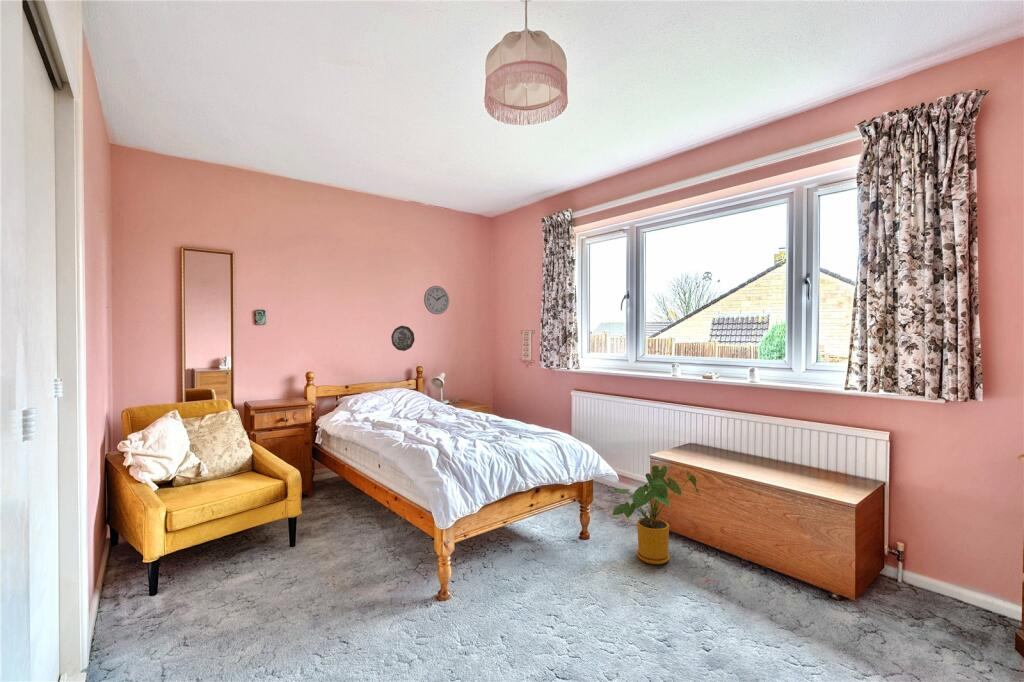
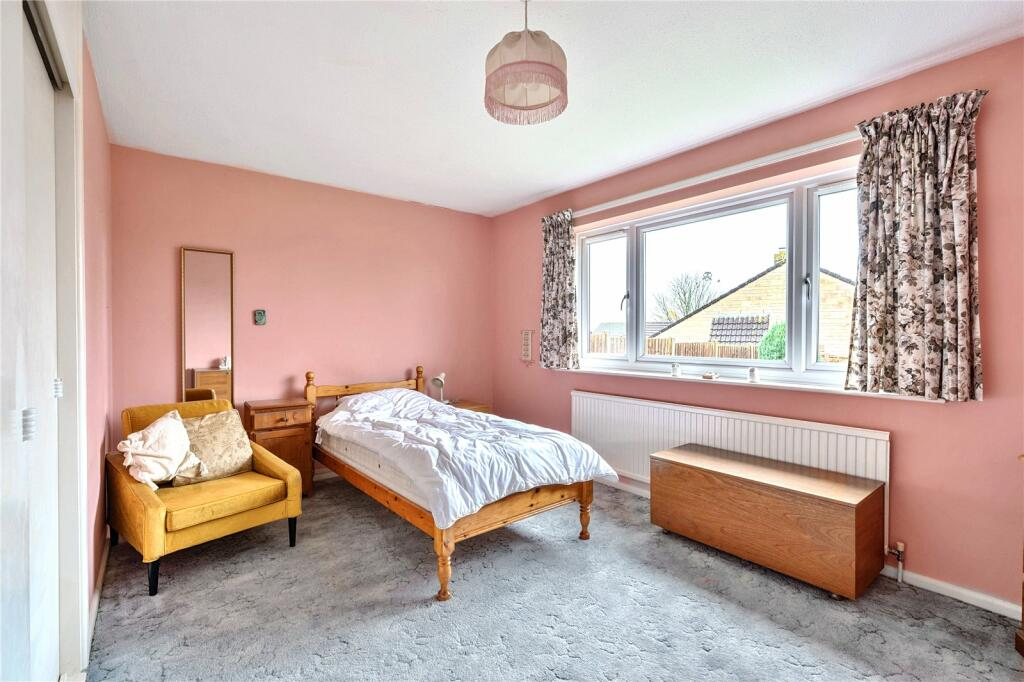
- decorative plate (402, 338)
- wall clock (437, 300)
- house plant (652, 513)
